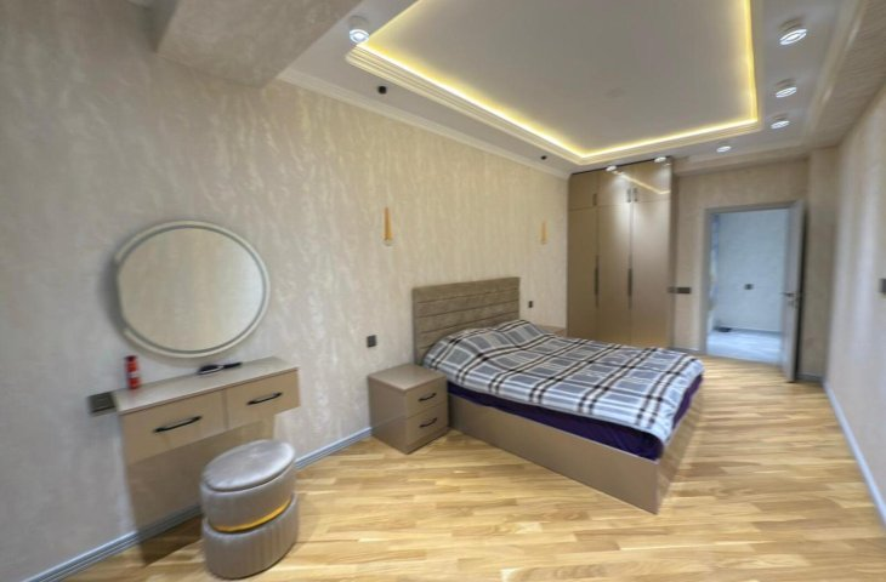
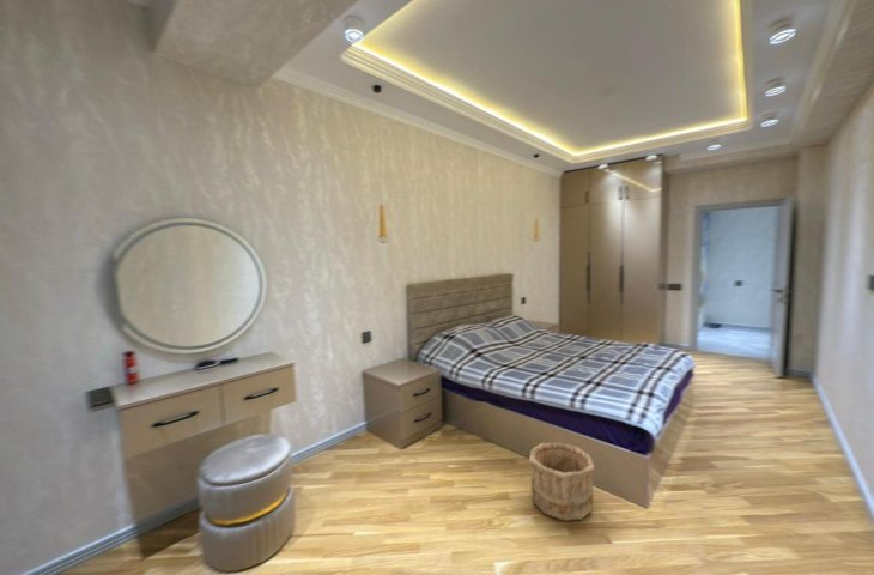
+ wooden bucket (560, 479)
